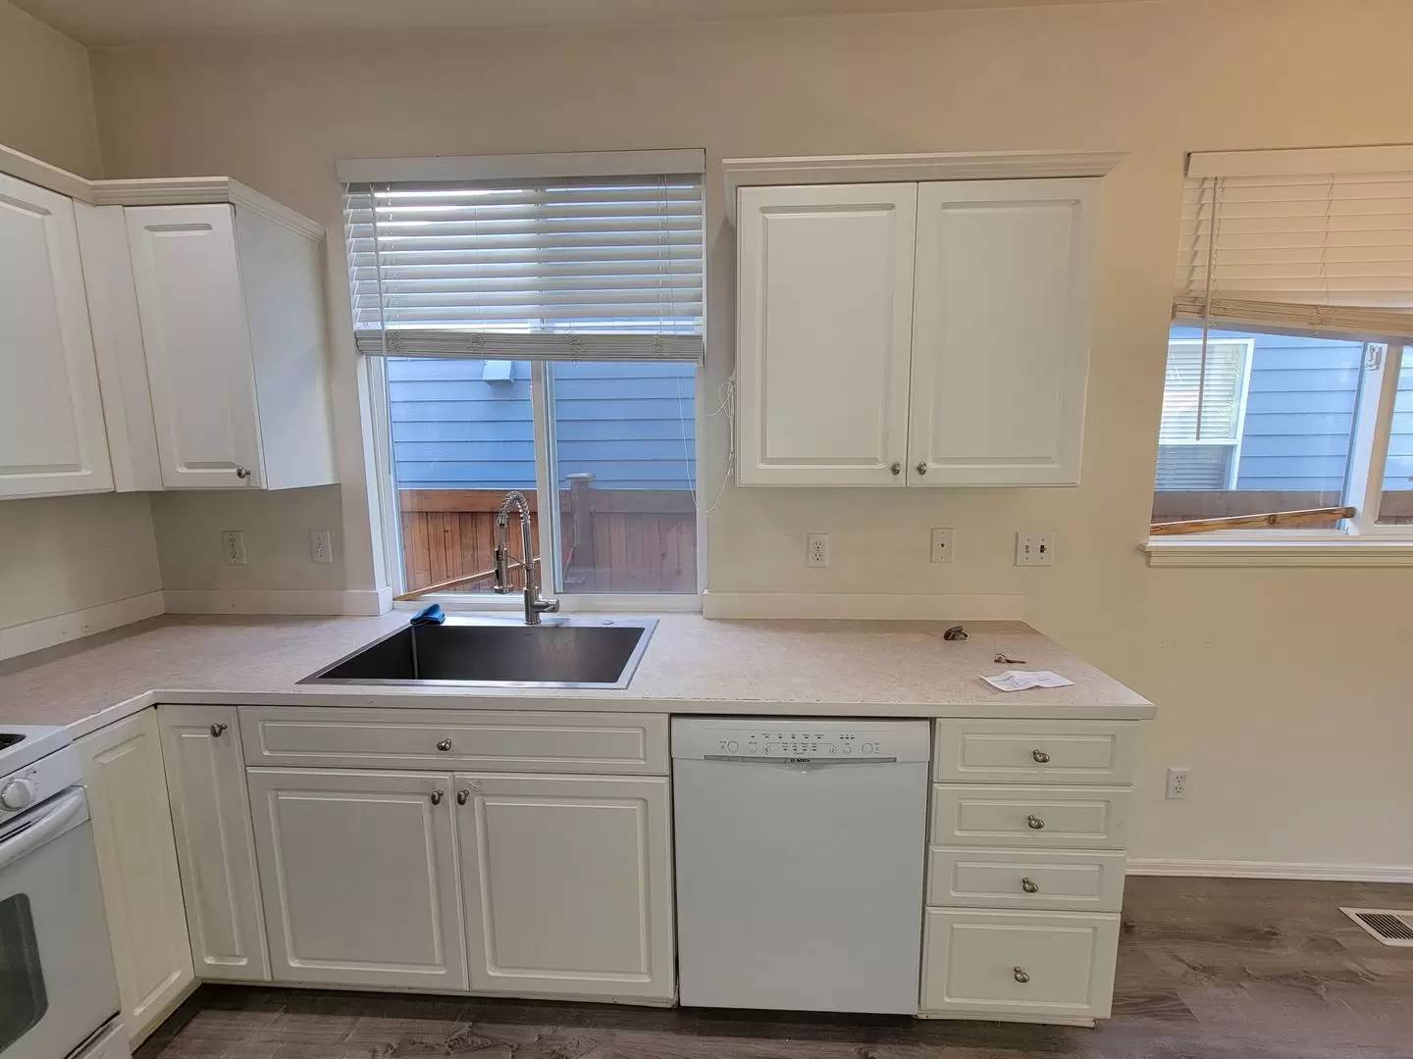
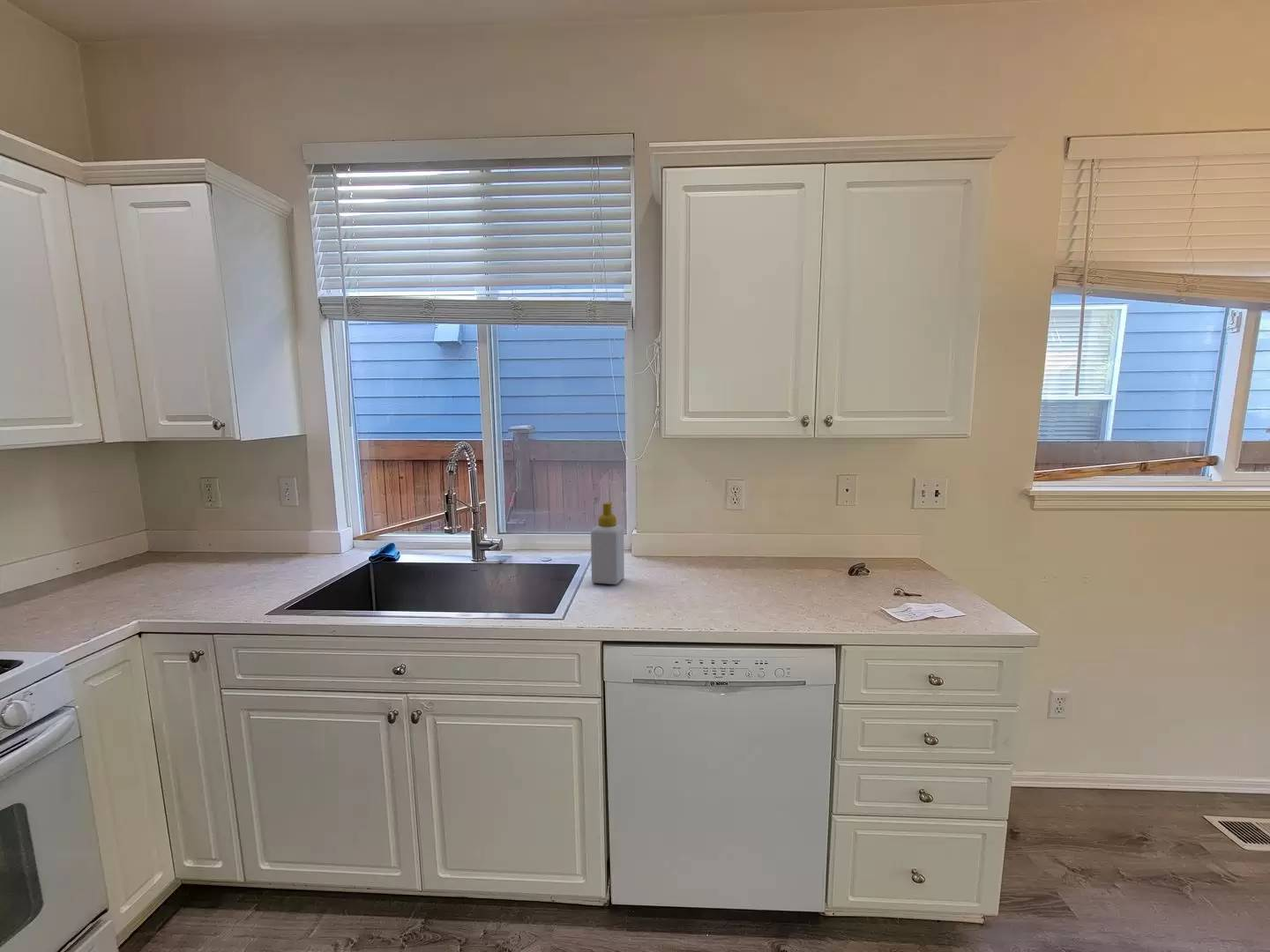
+ soap bottle (607, 542)
